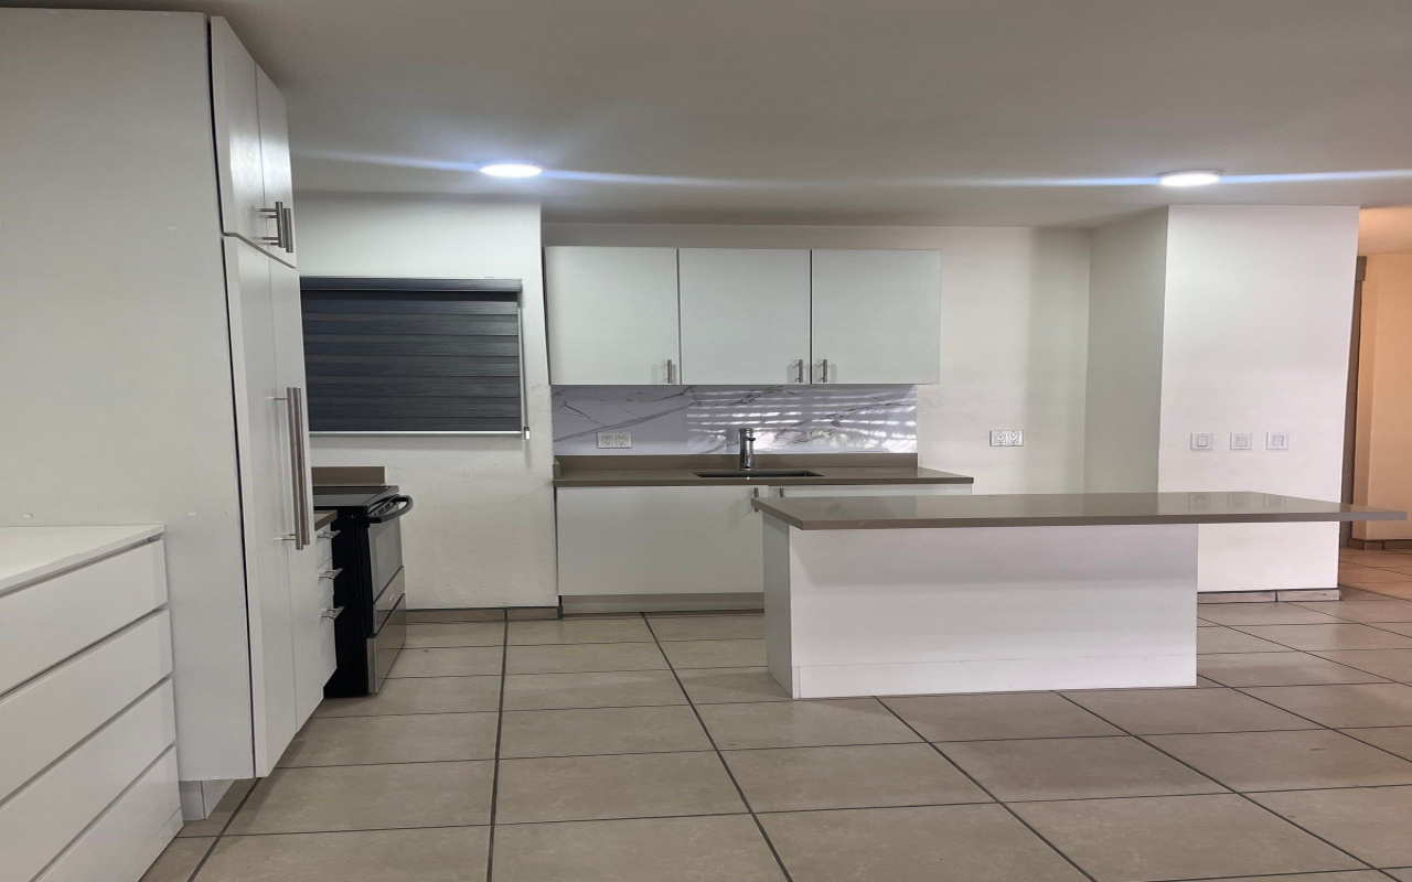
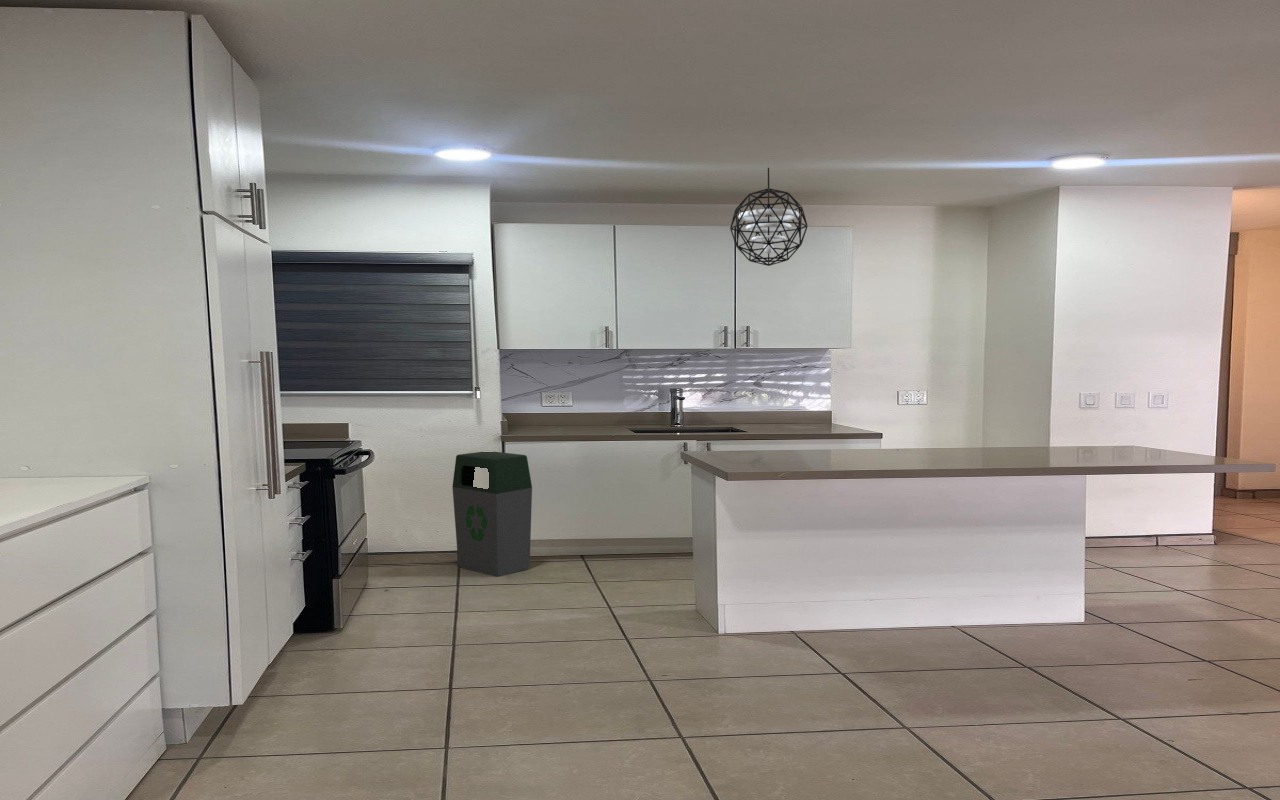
+ pendant light (768, 216)
+ trash bin (492, 511)
